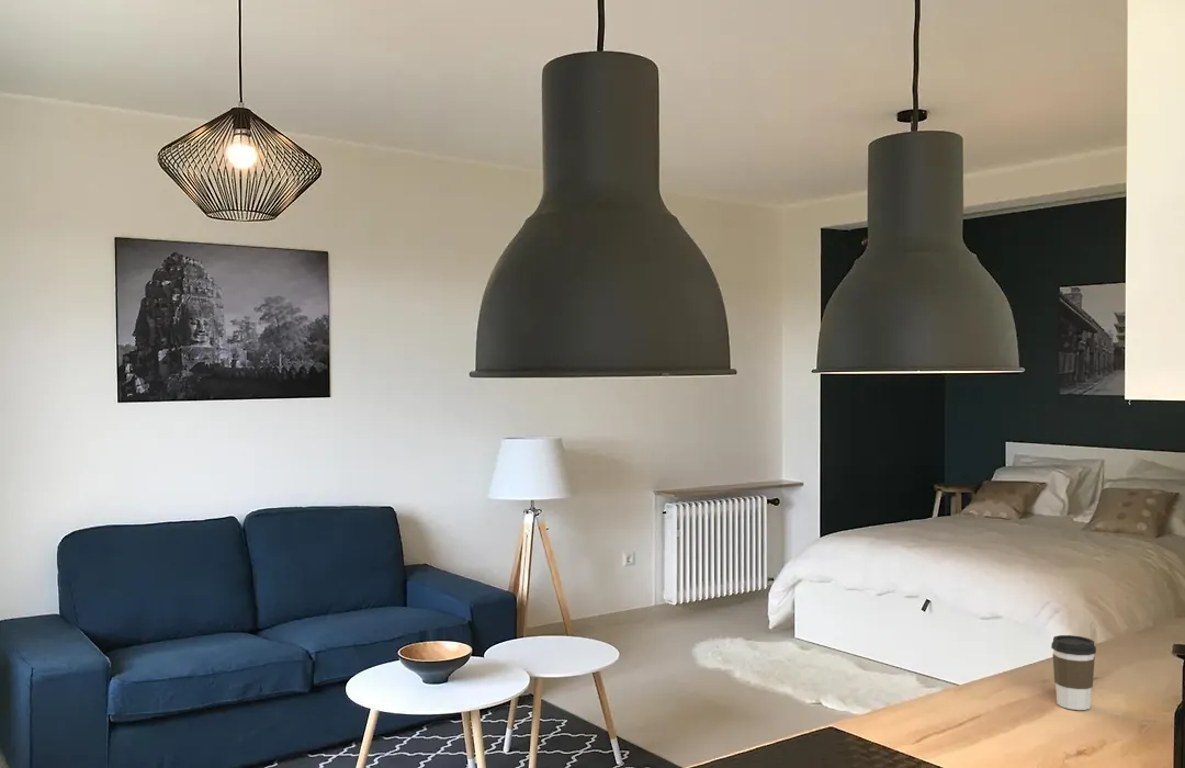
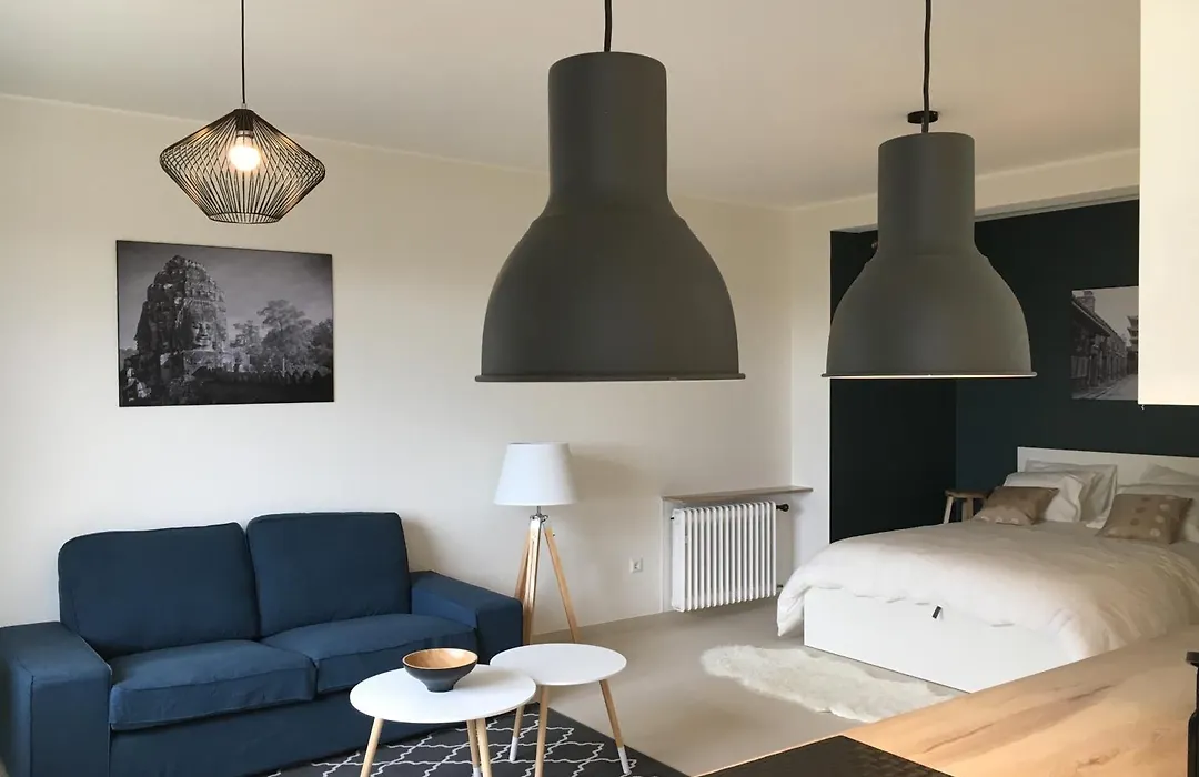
- coffee cup (1073, 671)
